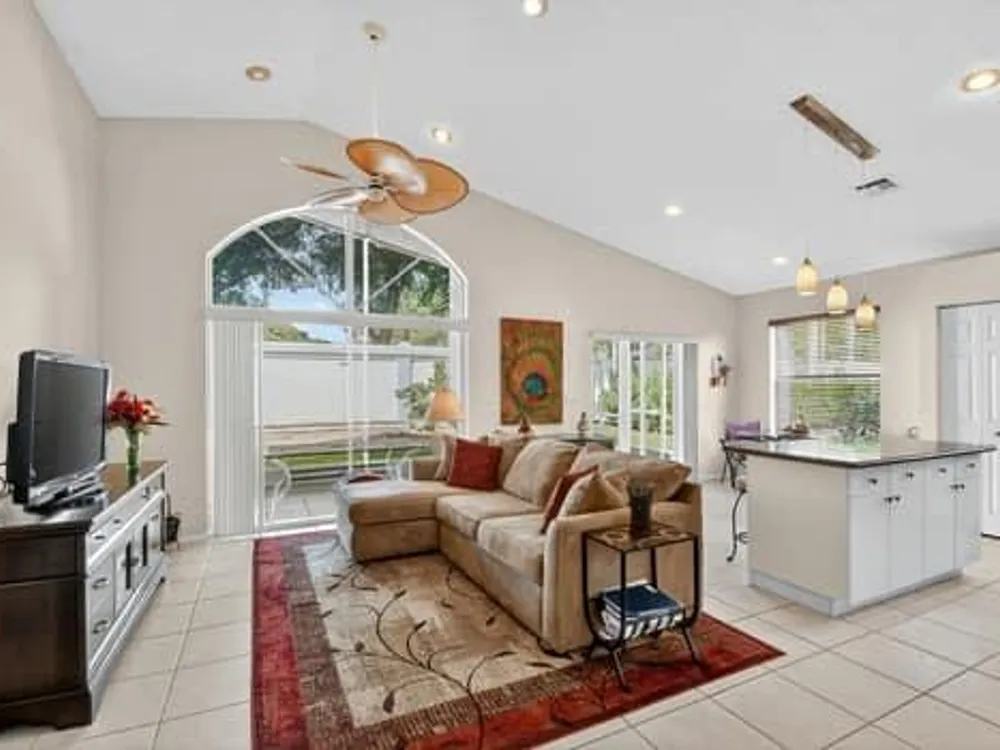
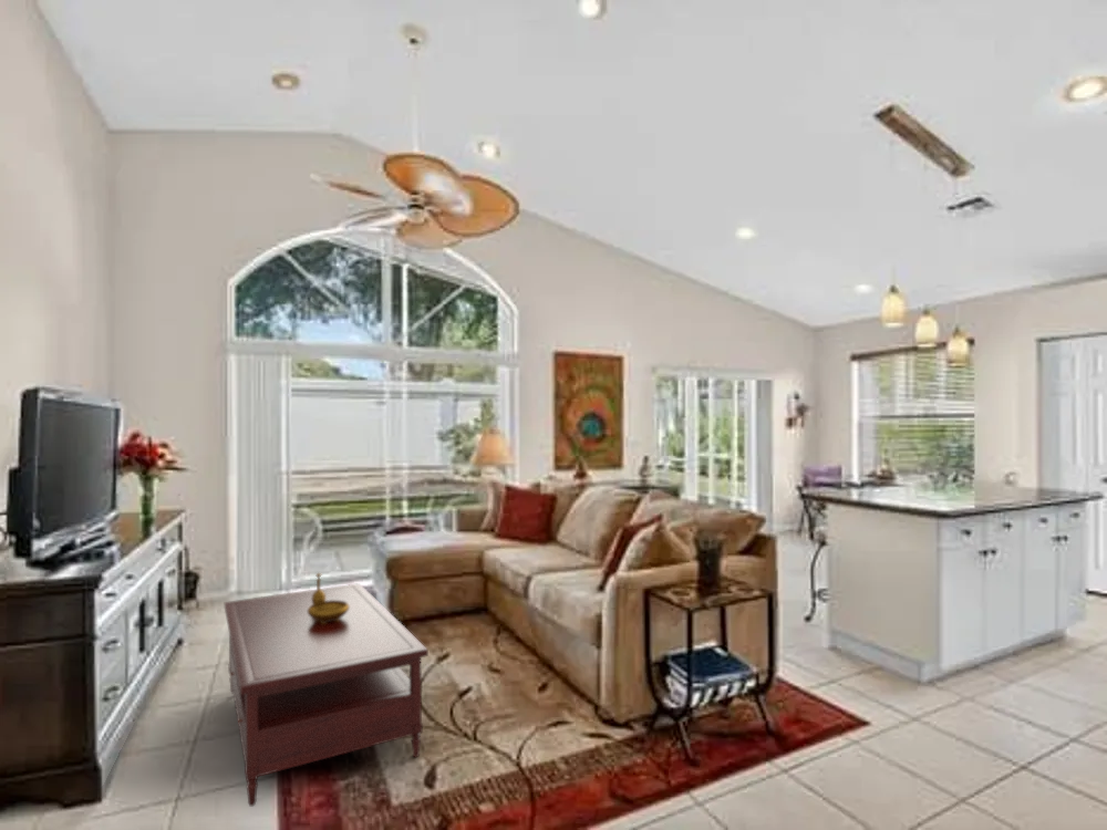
+ coffee table (314, 672)
+ decorative bowl (324, 596)
